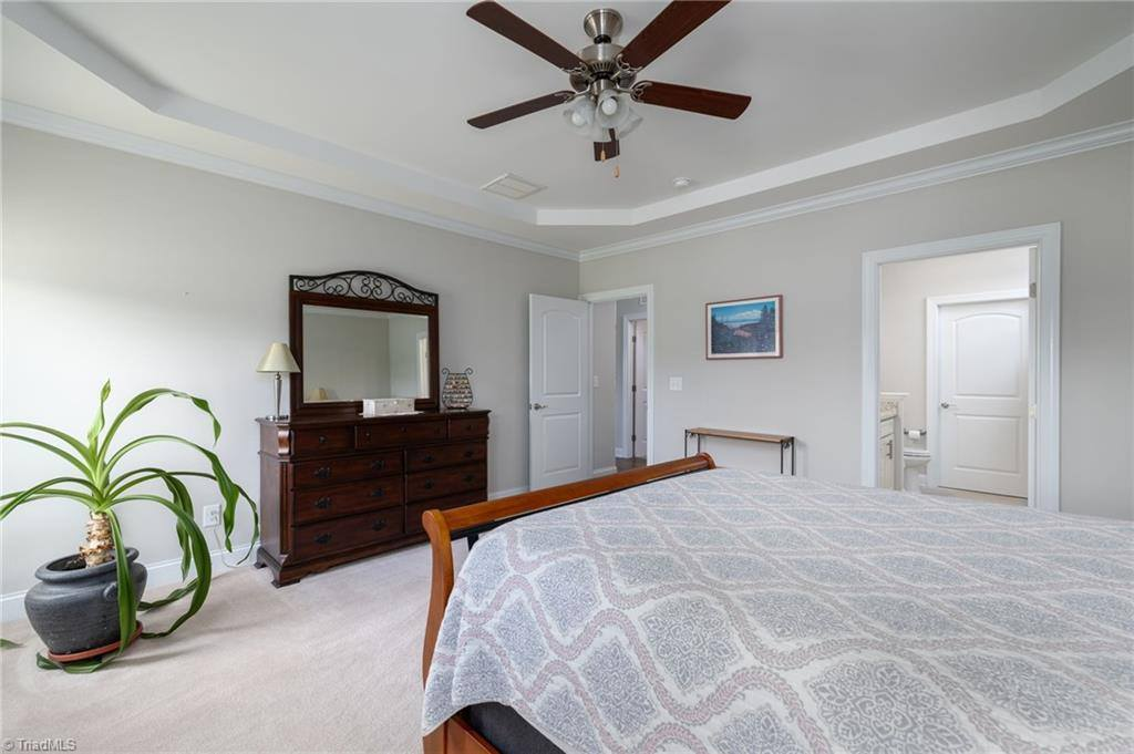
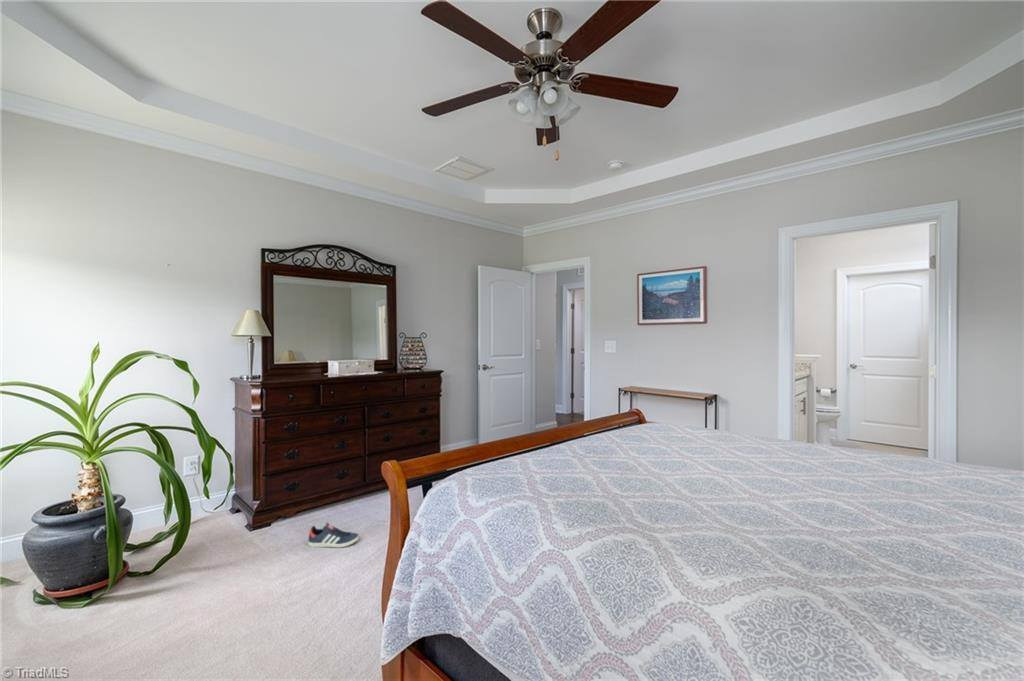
+ sneaker (333, 533)
